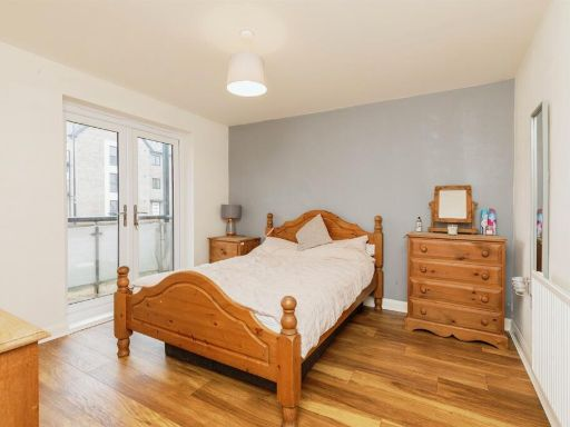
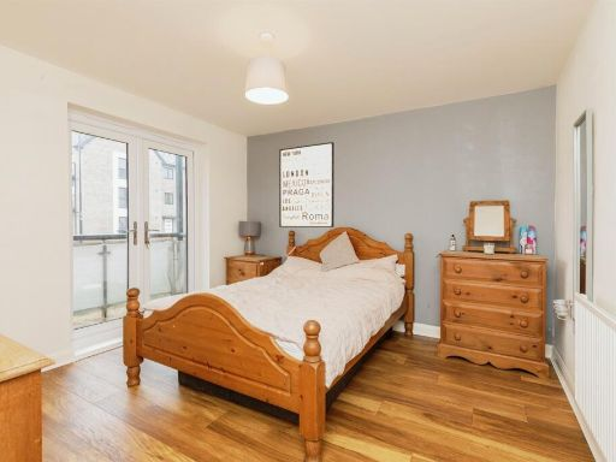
+ wall art (304, 186)
